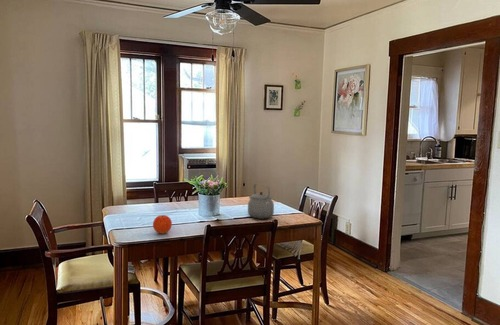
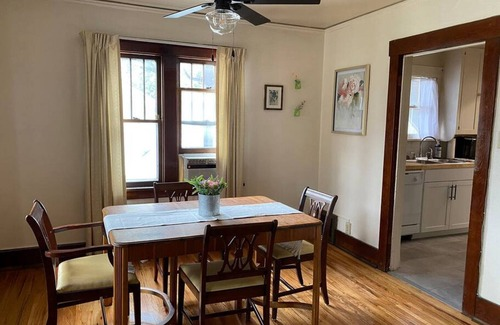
- tea kettle (258, 199)
- fruit (162, 224)
